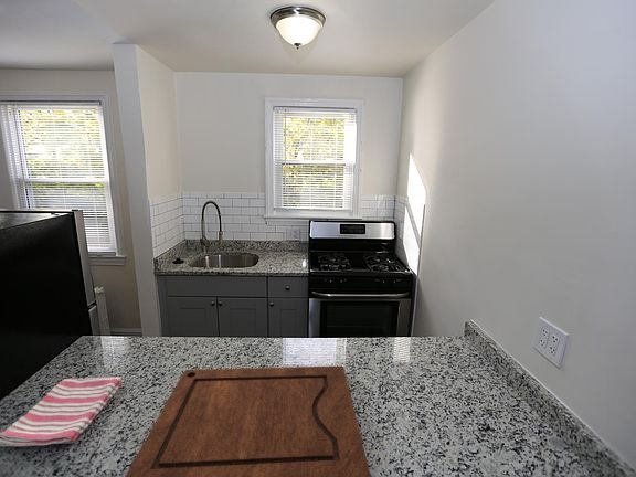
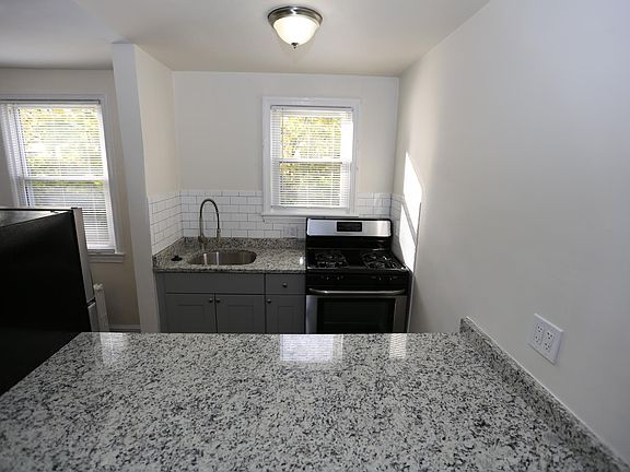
- cutting board (258, 416)
- dish towel (68, 404)
